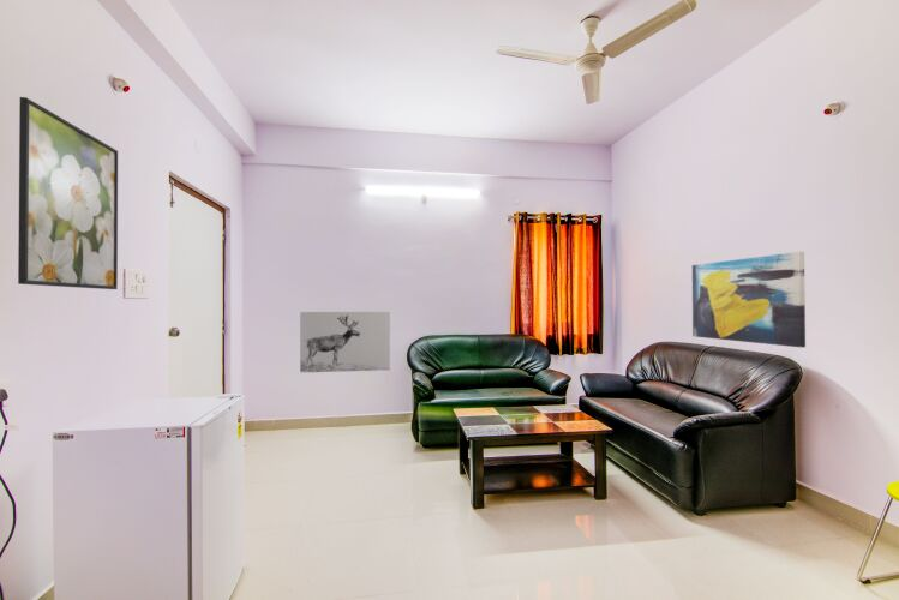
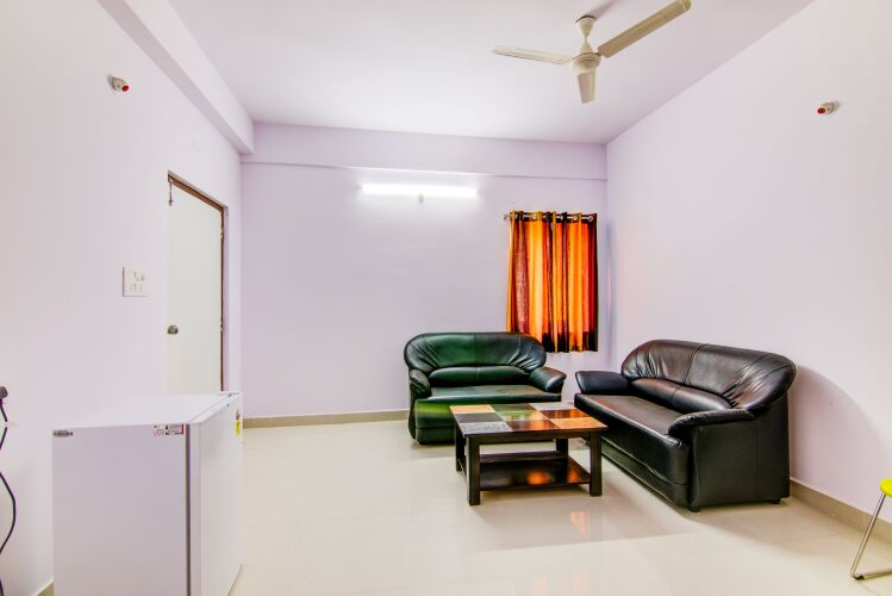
- wall art (346, 341)
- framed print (76, 206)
- wall art (739, 300)
